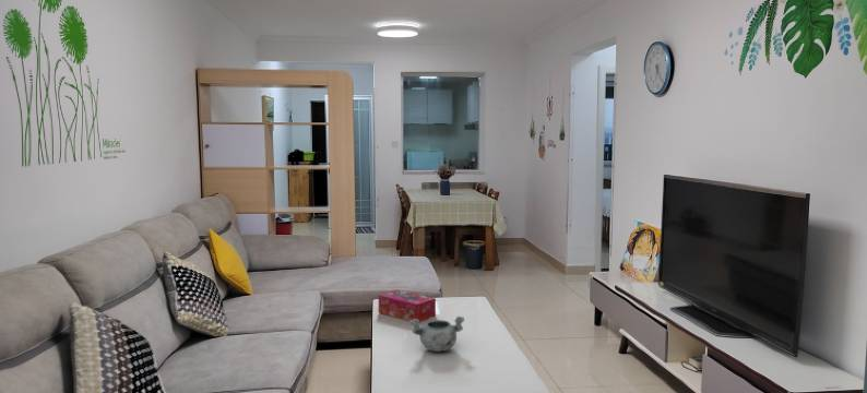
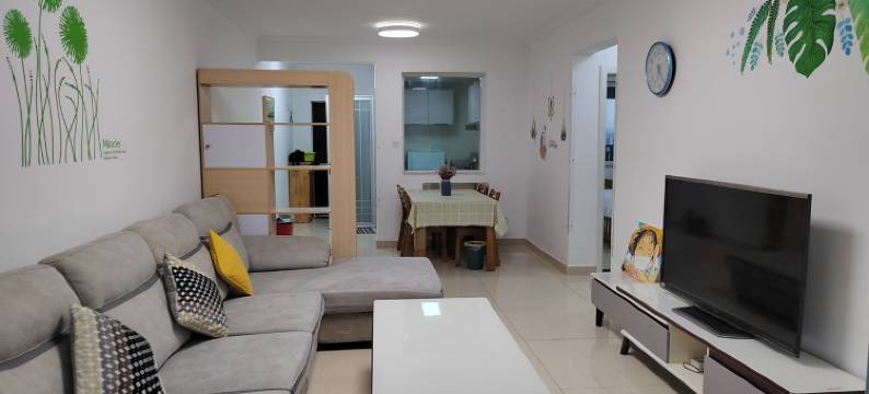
- tissue box (406, 305)
- decorative bowl (437, 333)
